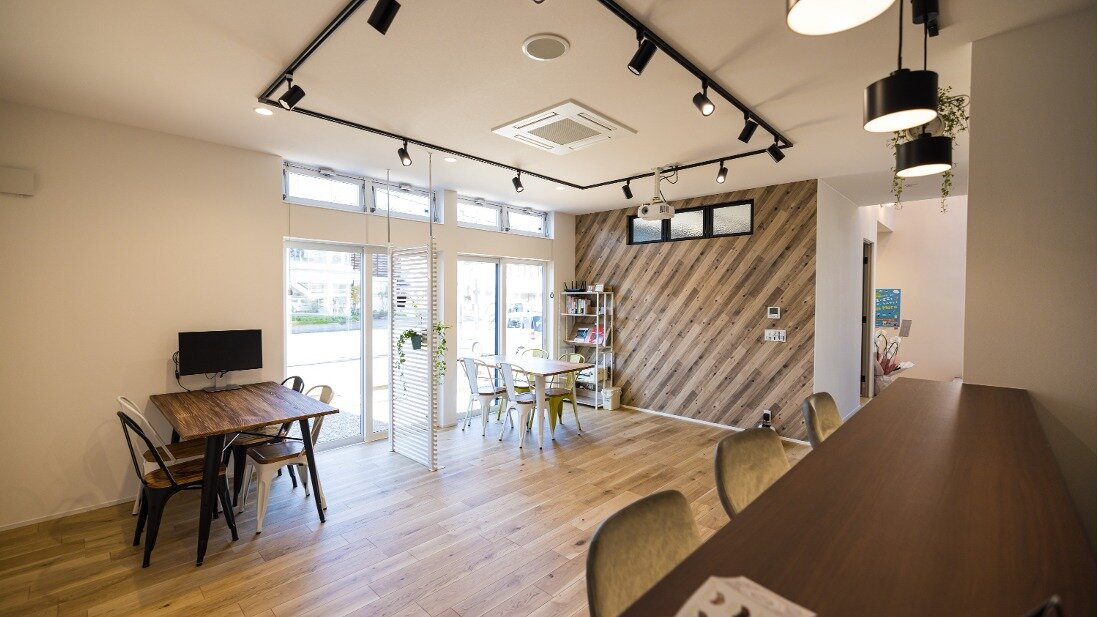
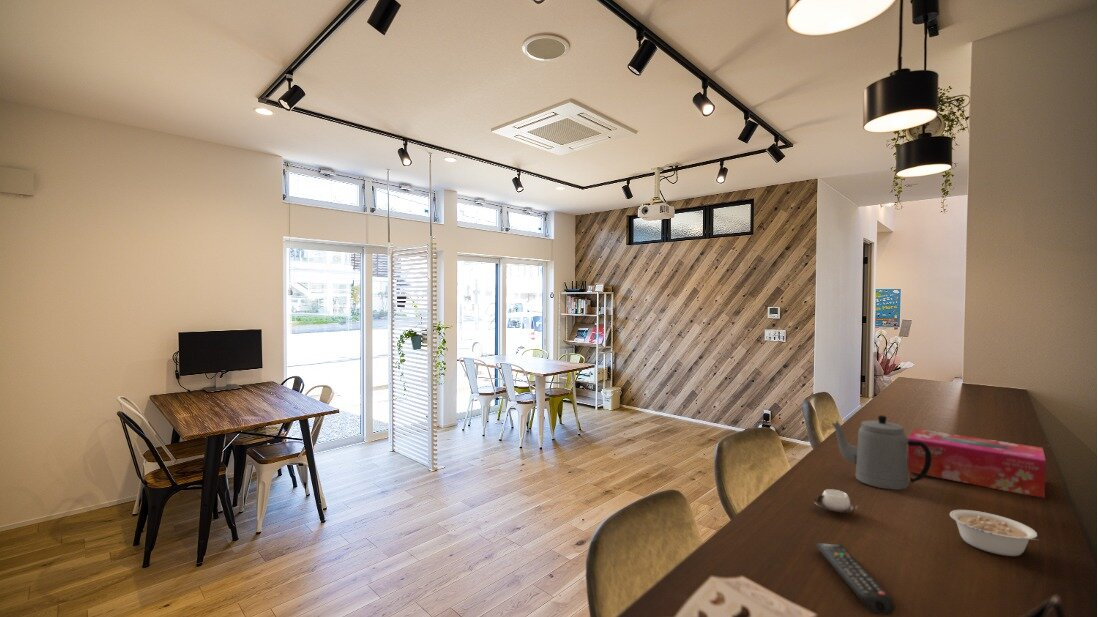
+ remote control (850, 572)
+ tissue box (972, 459)
+ cup (835, 501)
+ teapot (878, 447)
+ legume (994, 532)
